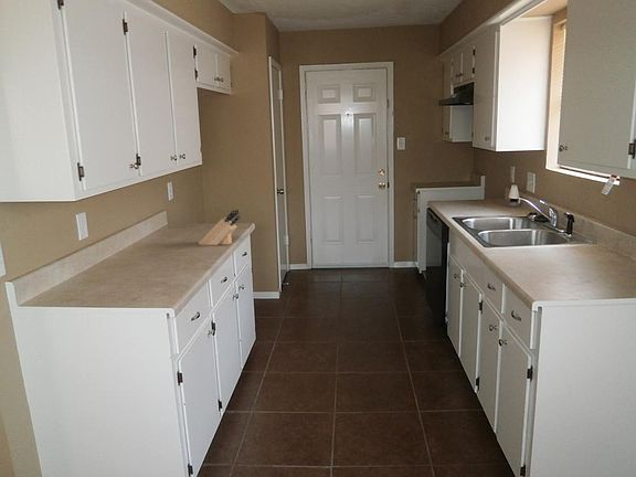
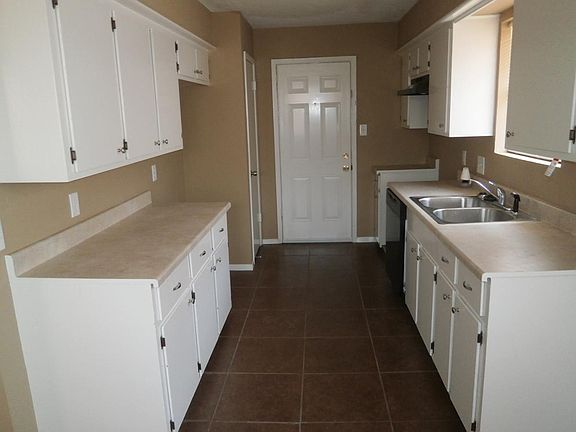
- knife block (220, 226)
